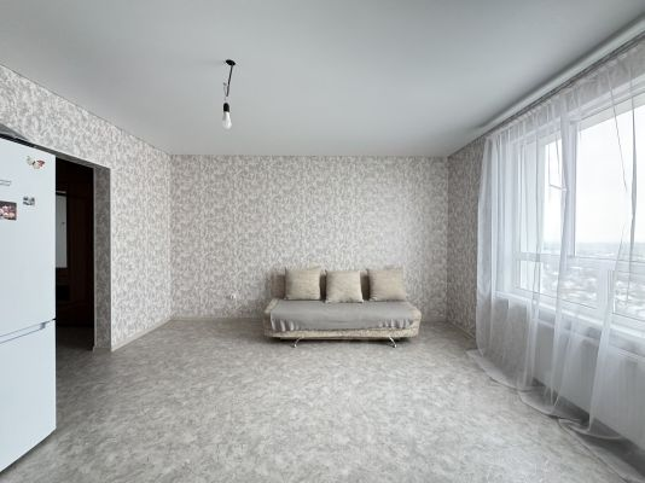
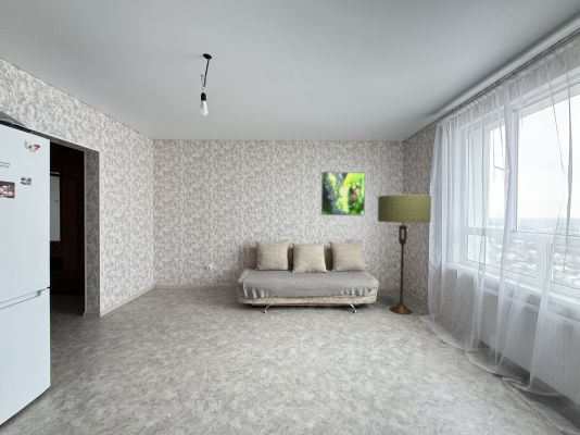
+ floor lamp (402, 252)
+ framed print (342, 194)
